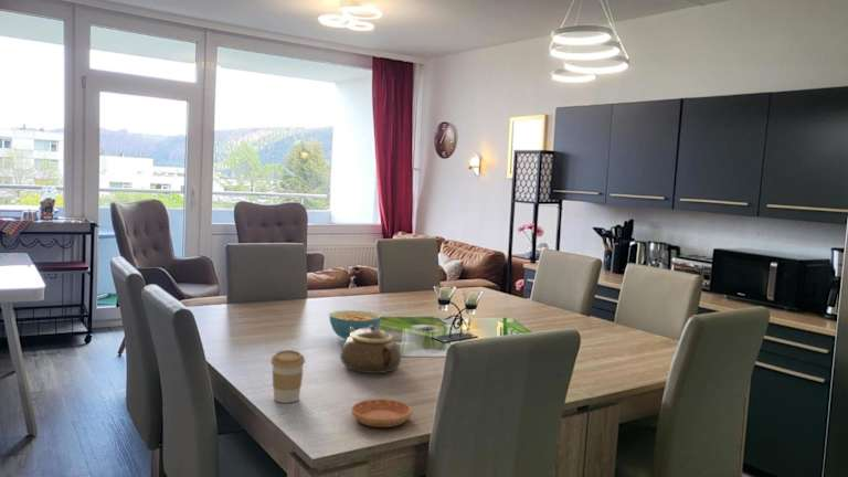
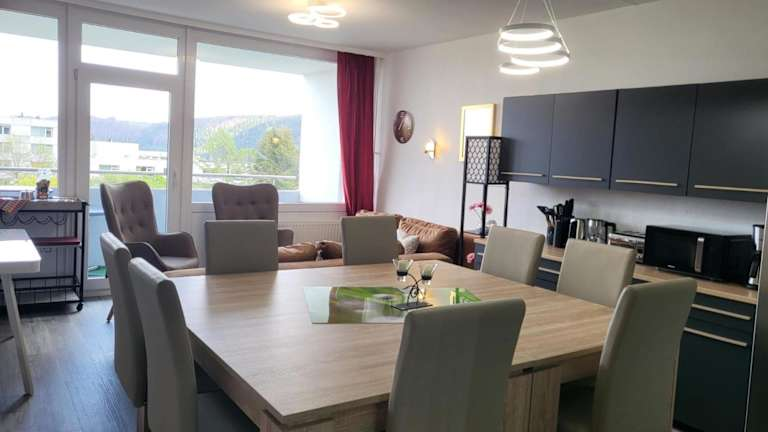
- teapot (369, 346)
- coffee cup (287, 375)
- cereal bowl (354, 327)
- saucer (381, 413)
